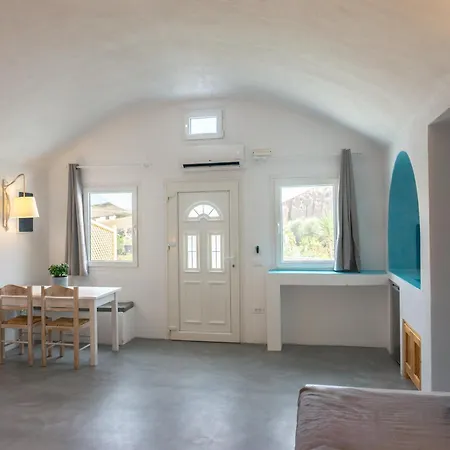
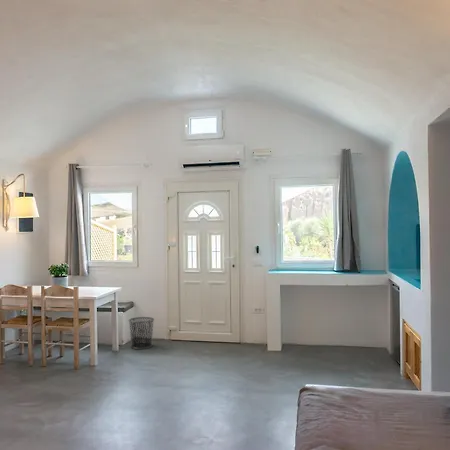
+ waste bin (141, 332)
